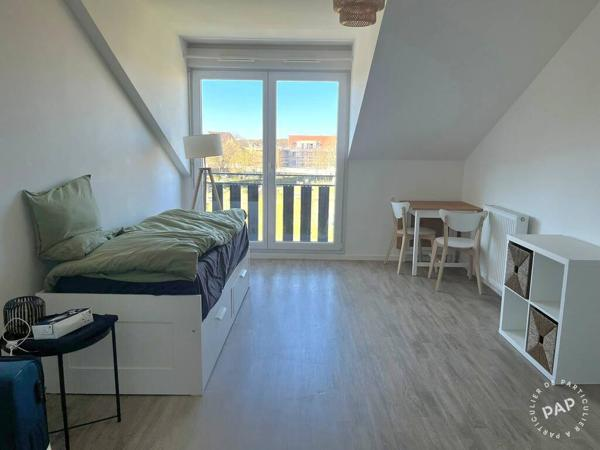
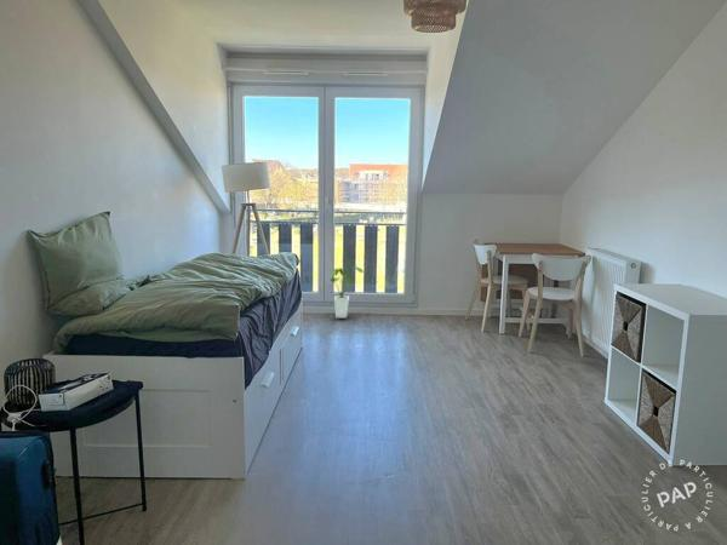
+ house plant (344, 291)
